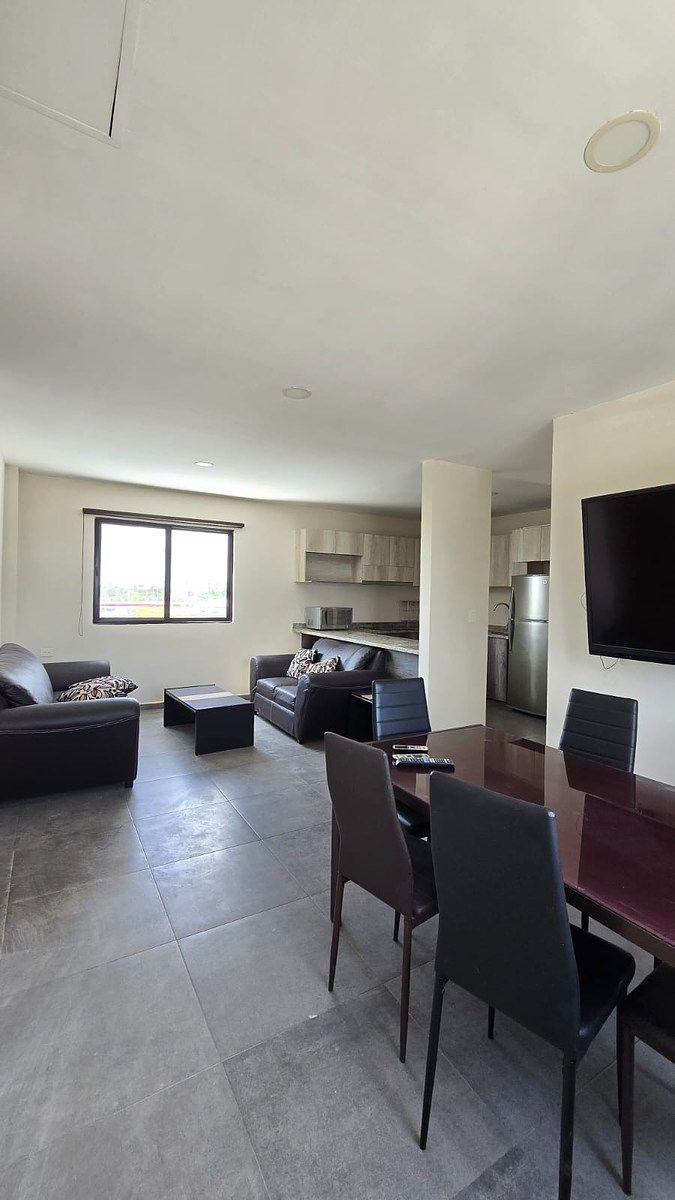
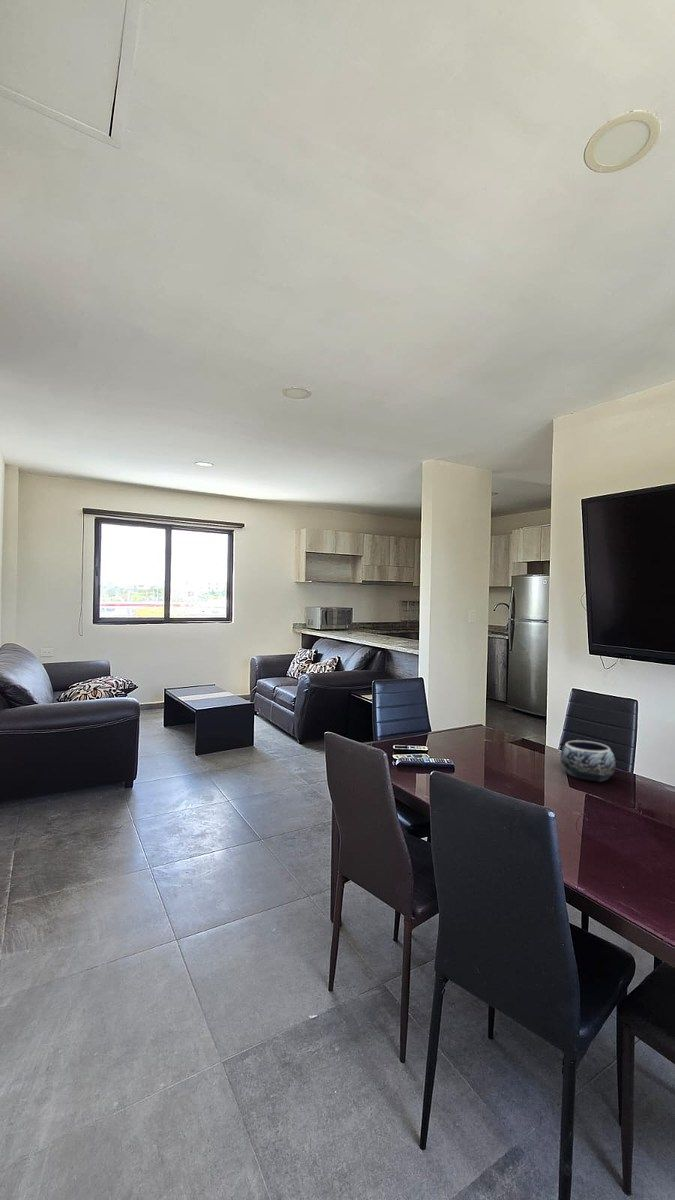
+ decorative bowl (587, 760)
